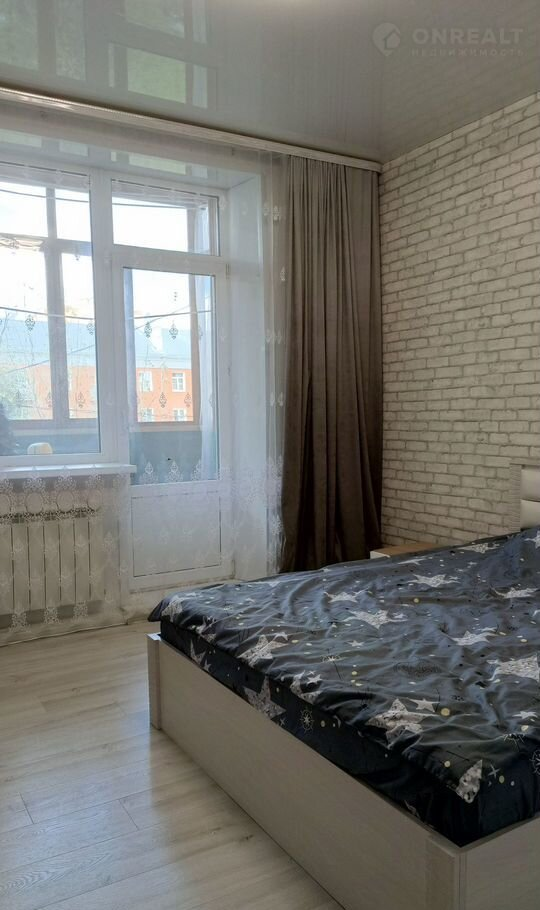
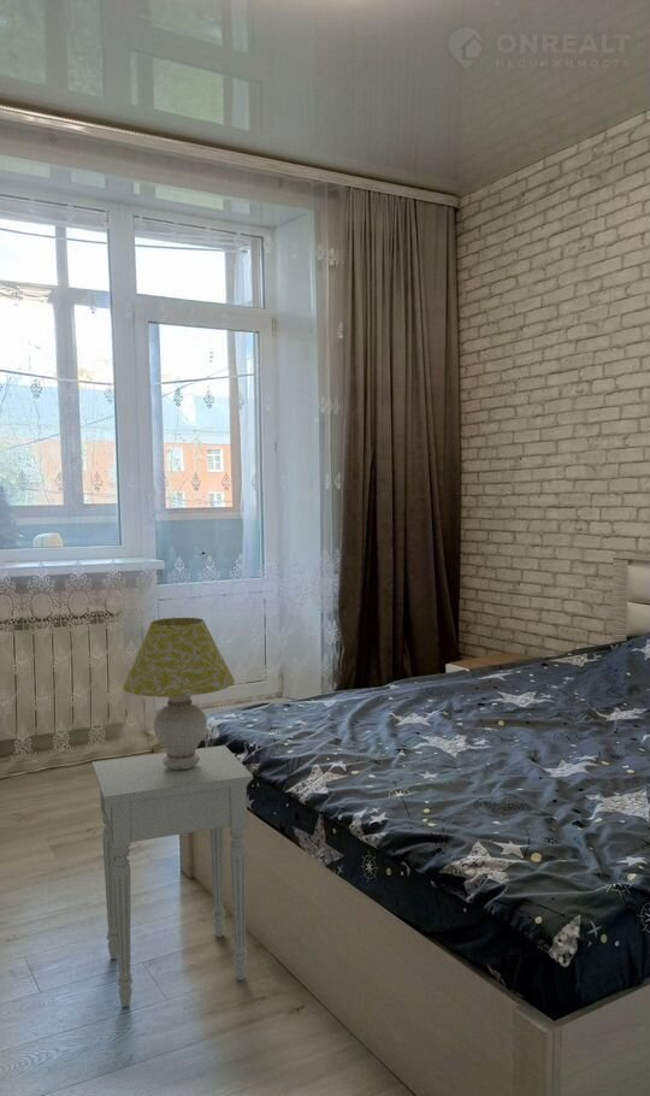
+ table lamp (179, 694)
+ nightstand (165, 836)
